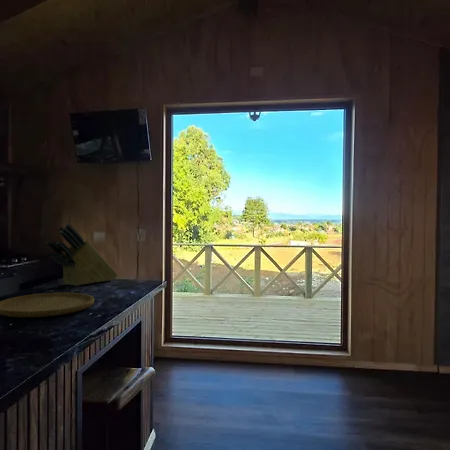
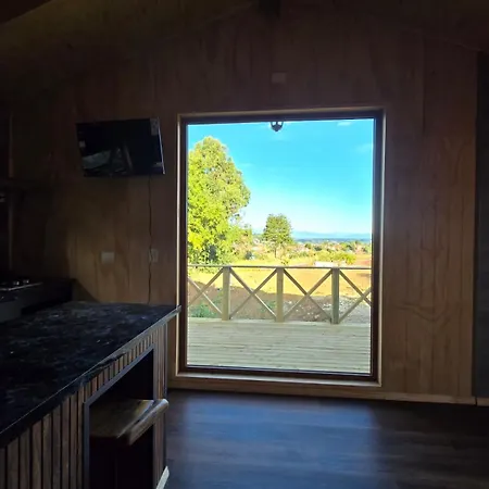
- cutting board (46, 303)
- knife block (83, 253)
